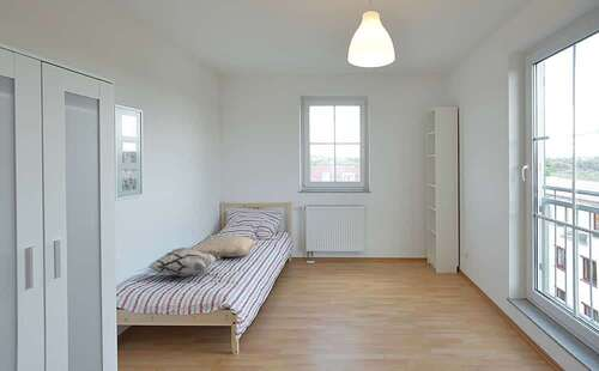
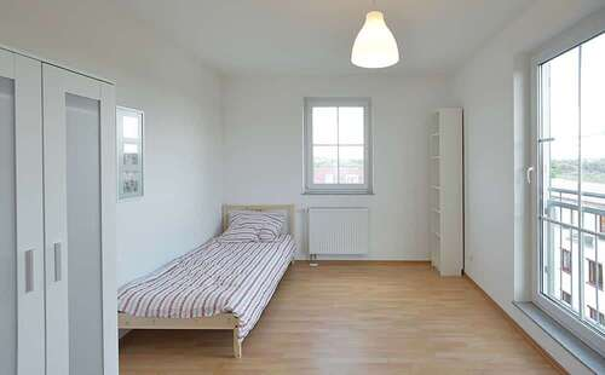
- pillow (223, 245)
- decorative pillow (186, 262)
